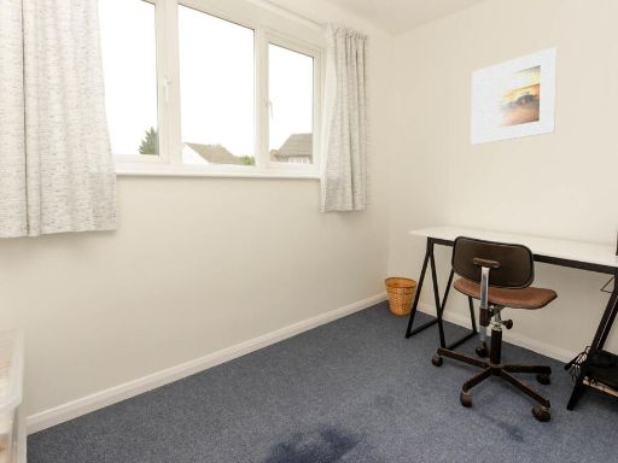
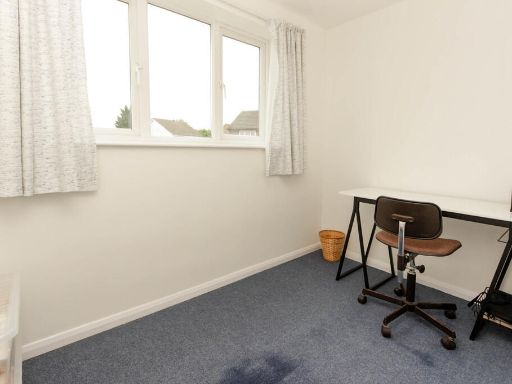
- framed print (509, 99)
